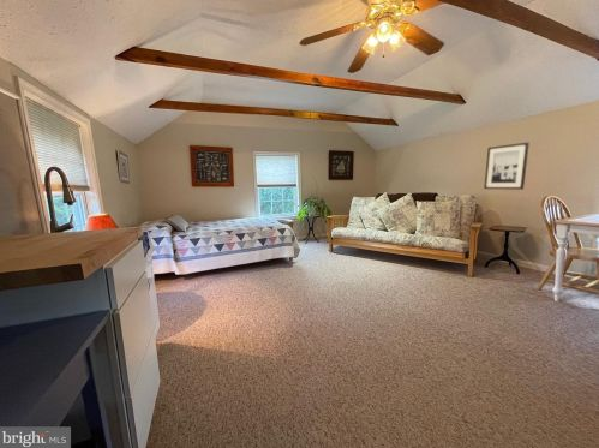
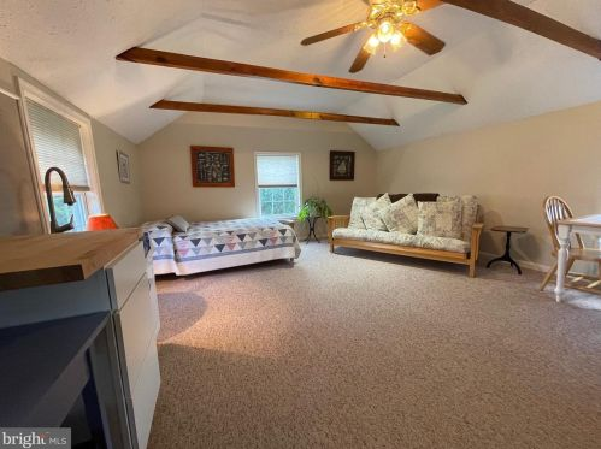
- wall art (504, 167)
